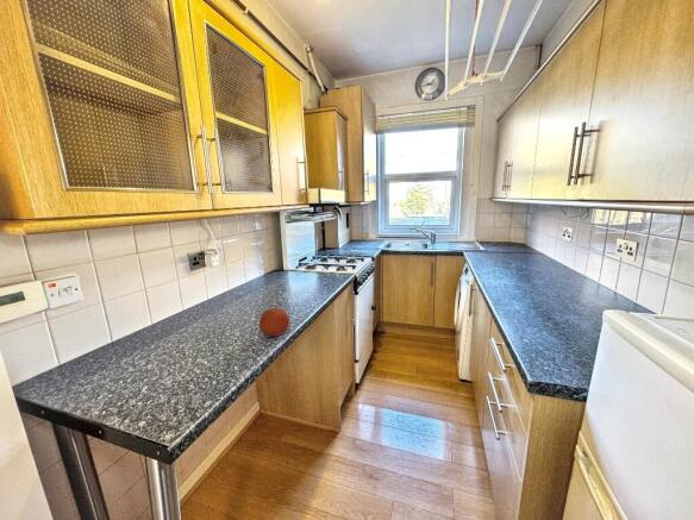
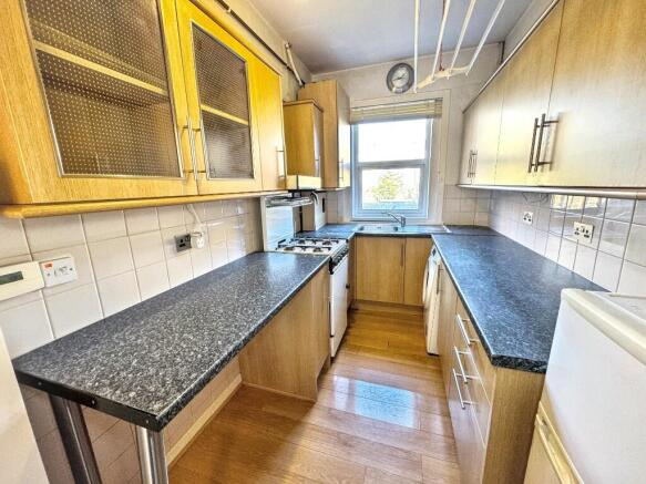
- fruit (274, 321)
